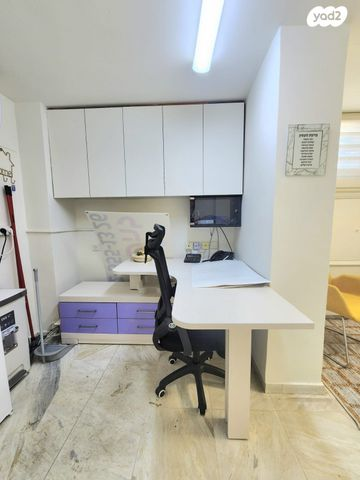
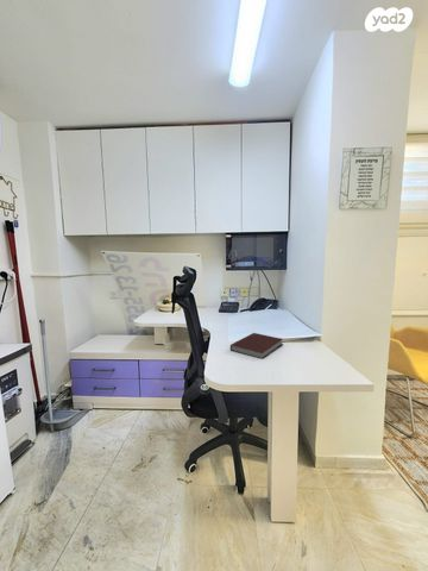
+ notebook (257, 344)
